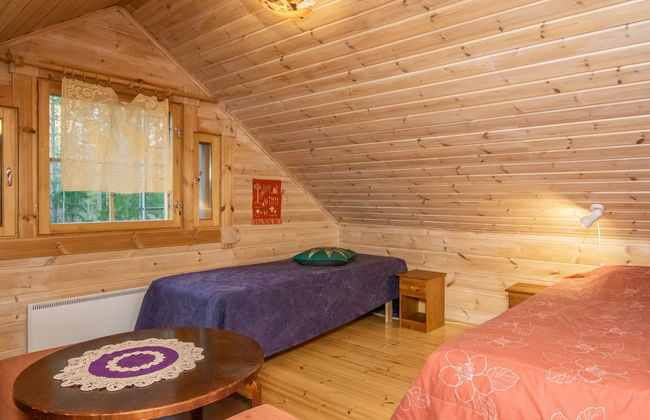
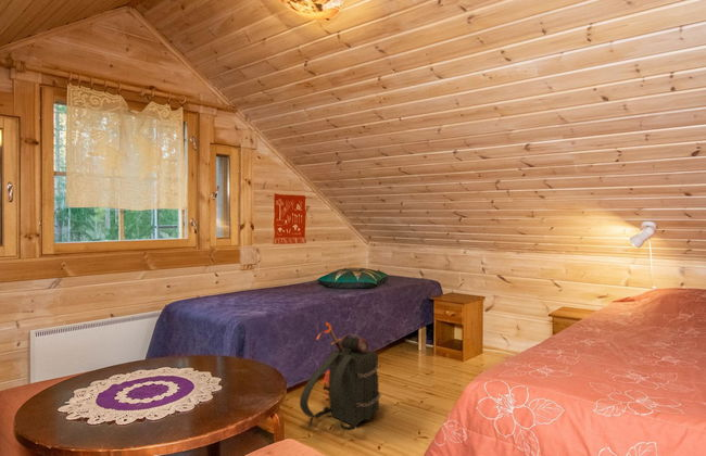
+ backpack (341, 370)
